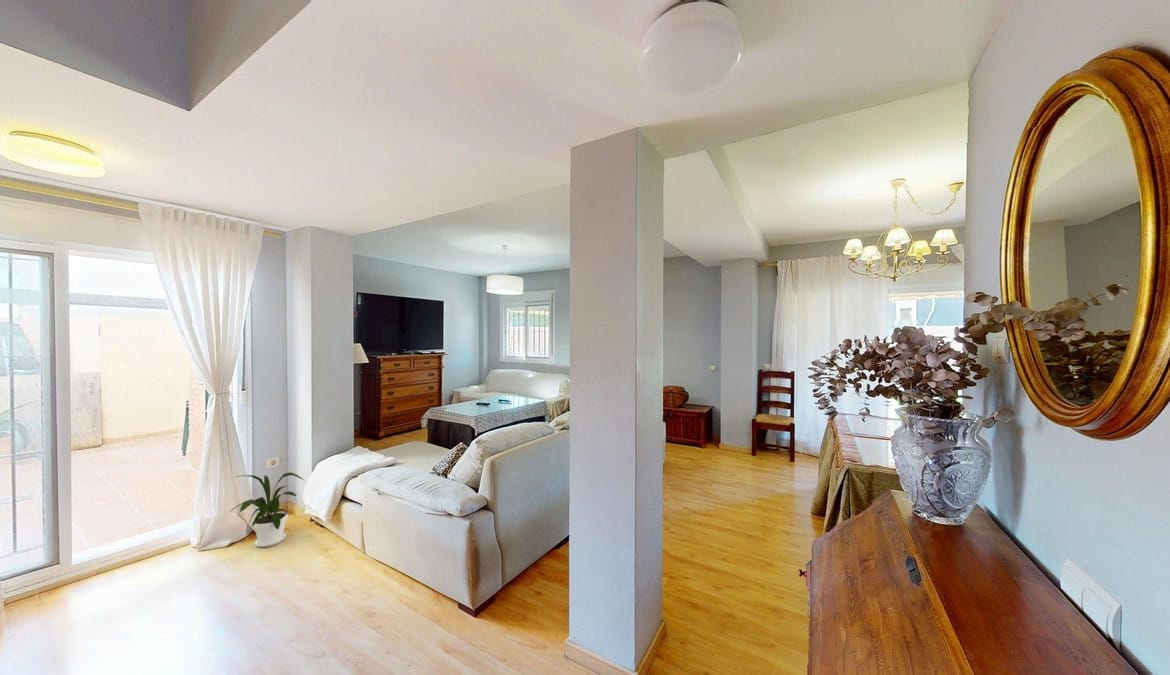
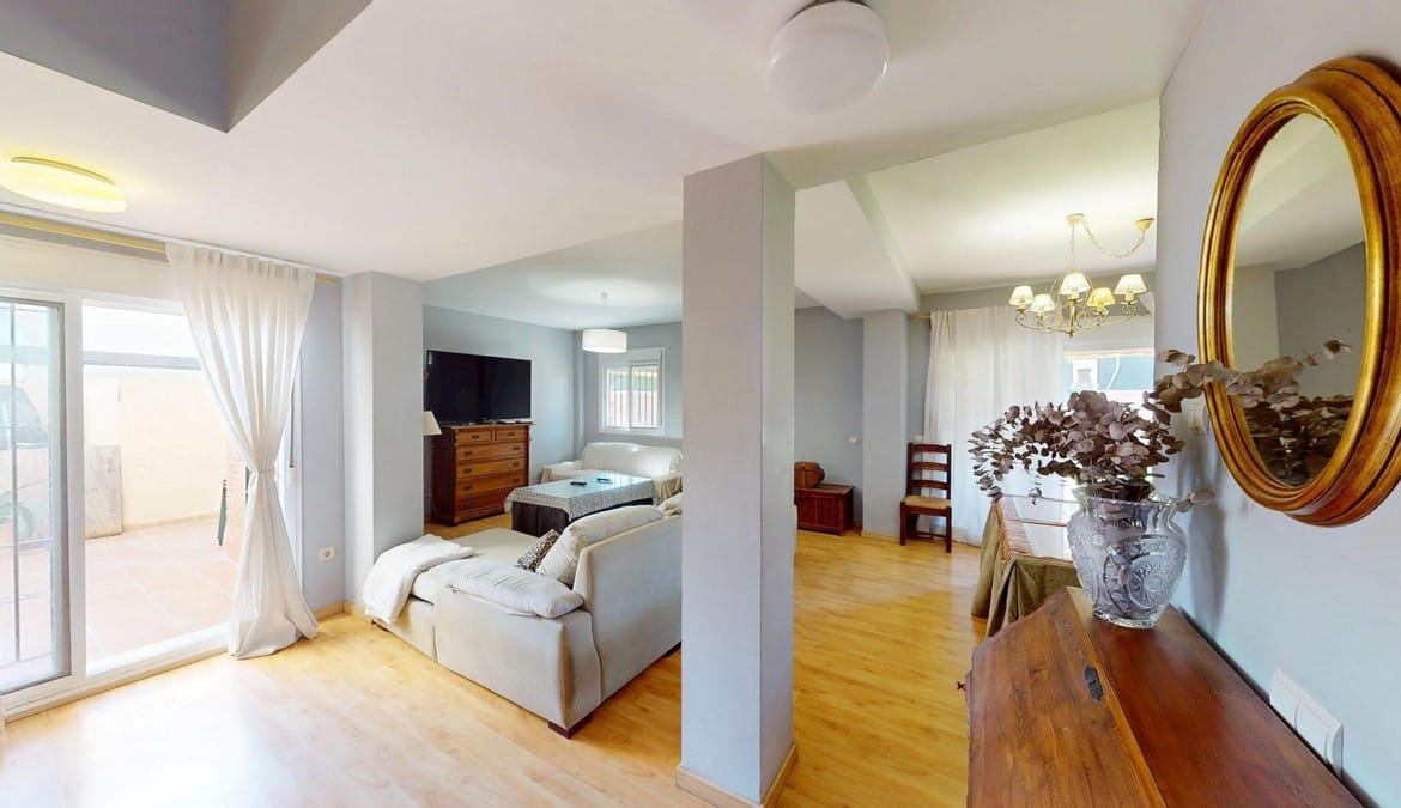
- house plant (268, 506)
